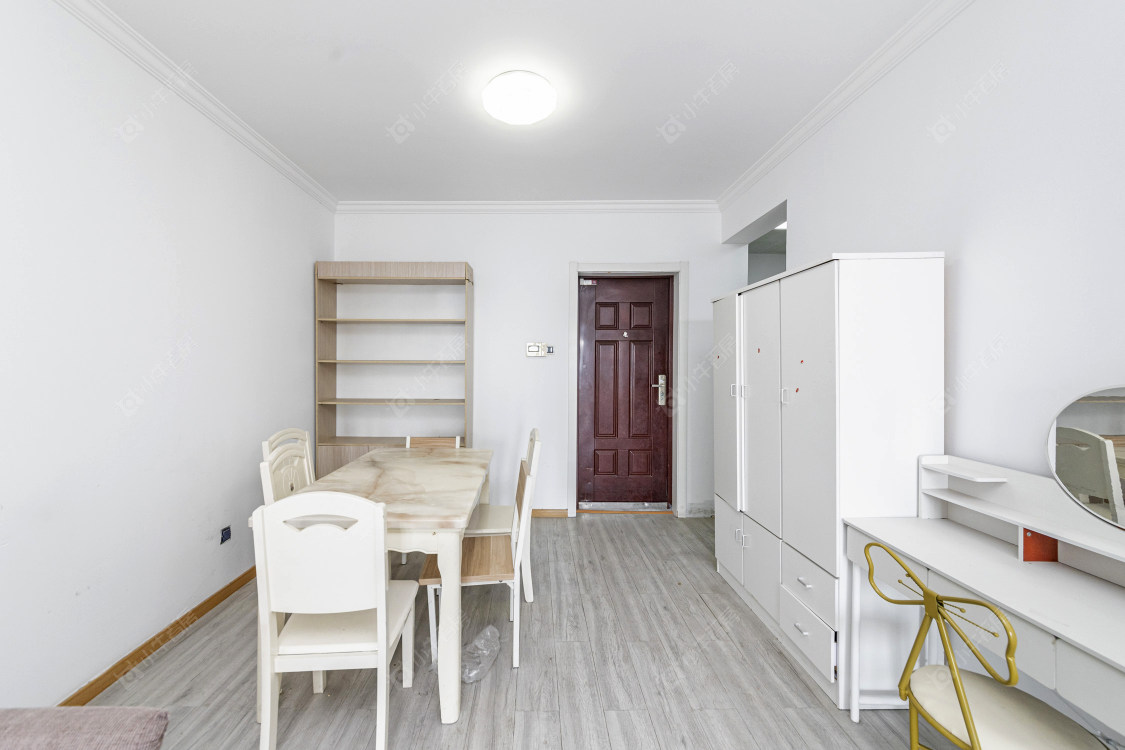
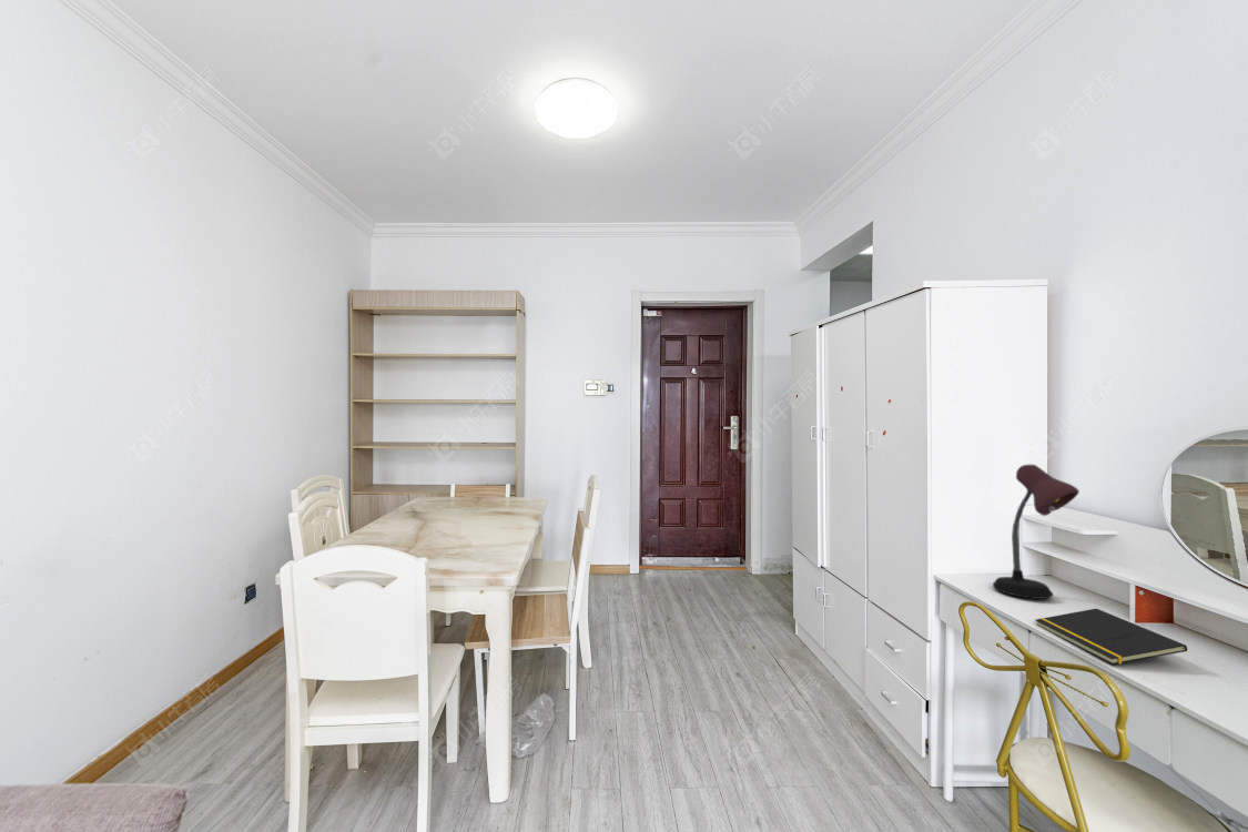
+ desk lamp (1017, 530)
+ notepad (1104, 633)
